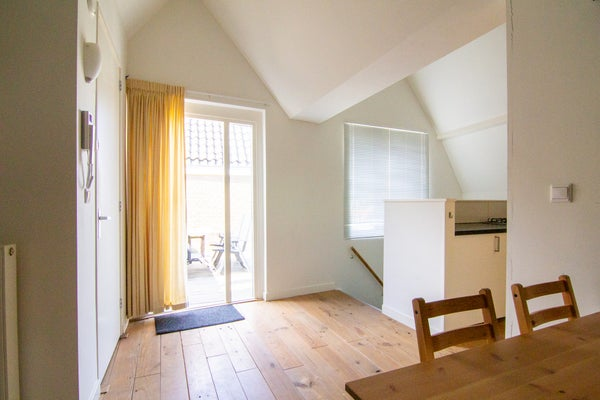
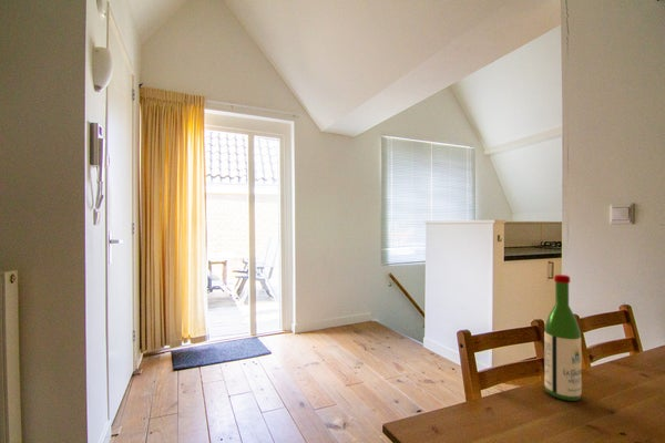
+ wine bottle (562, 334)
